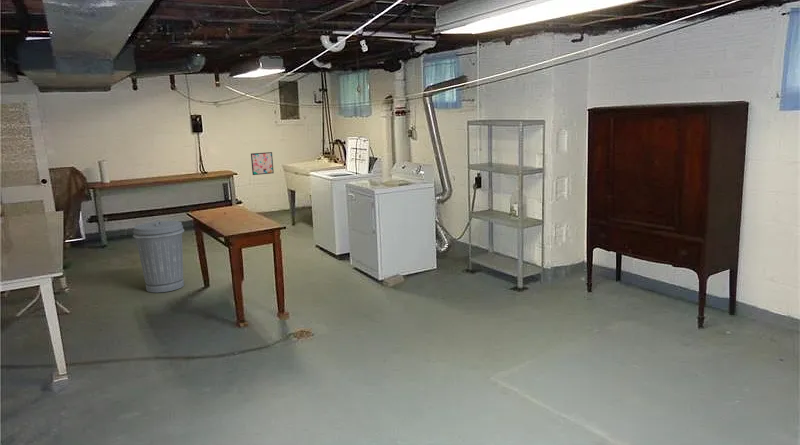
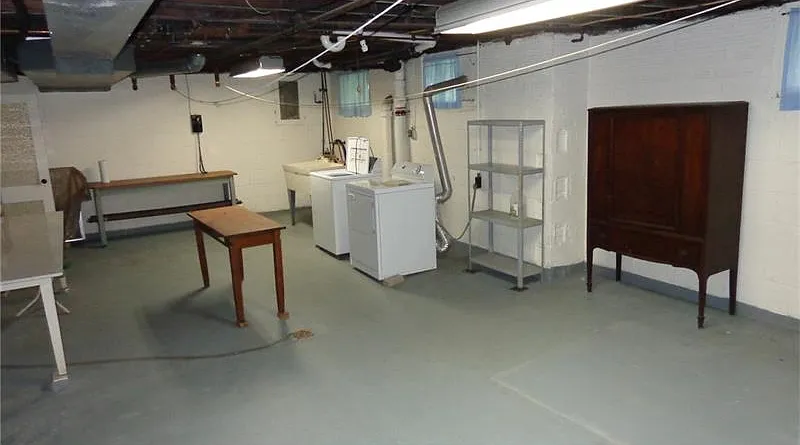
- wall art (262, 163)
- trash can (161, 254)
